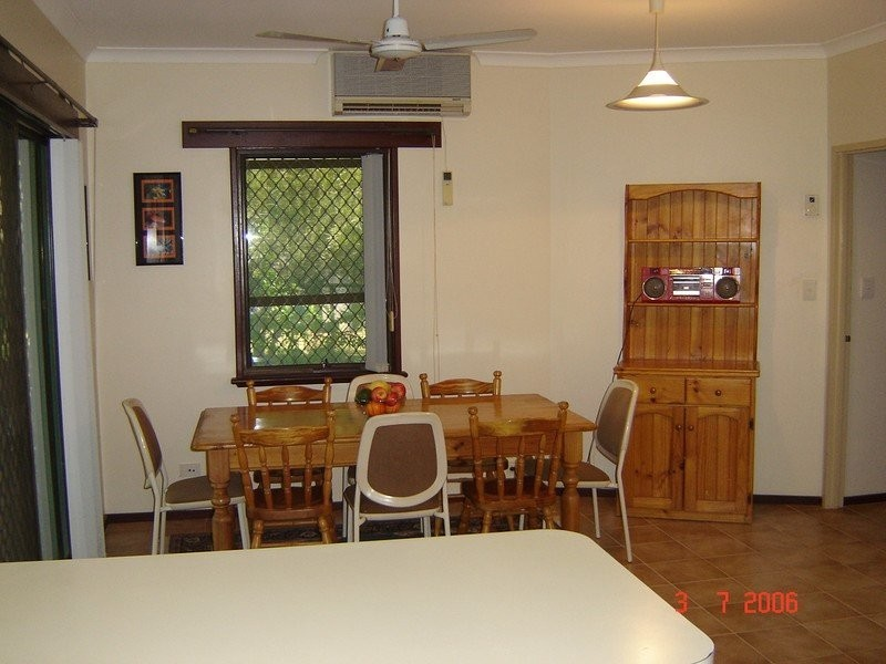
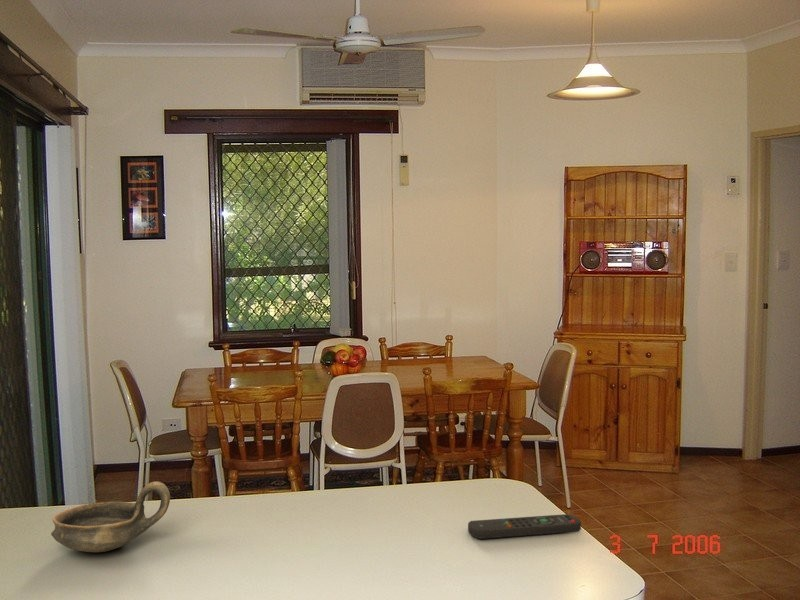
+ oil lamp (111, 515)
+ remote control (524, 525)
